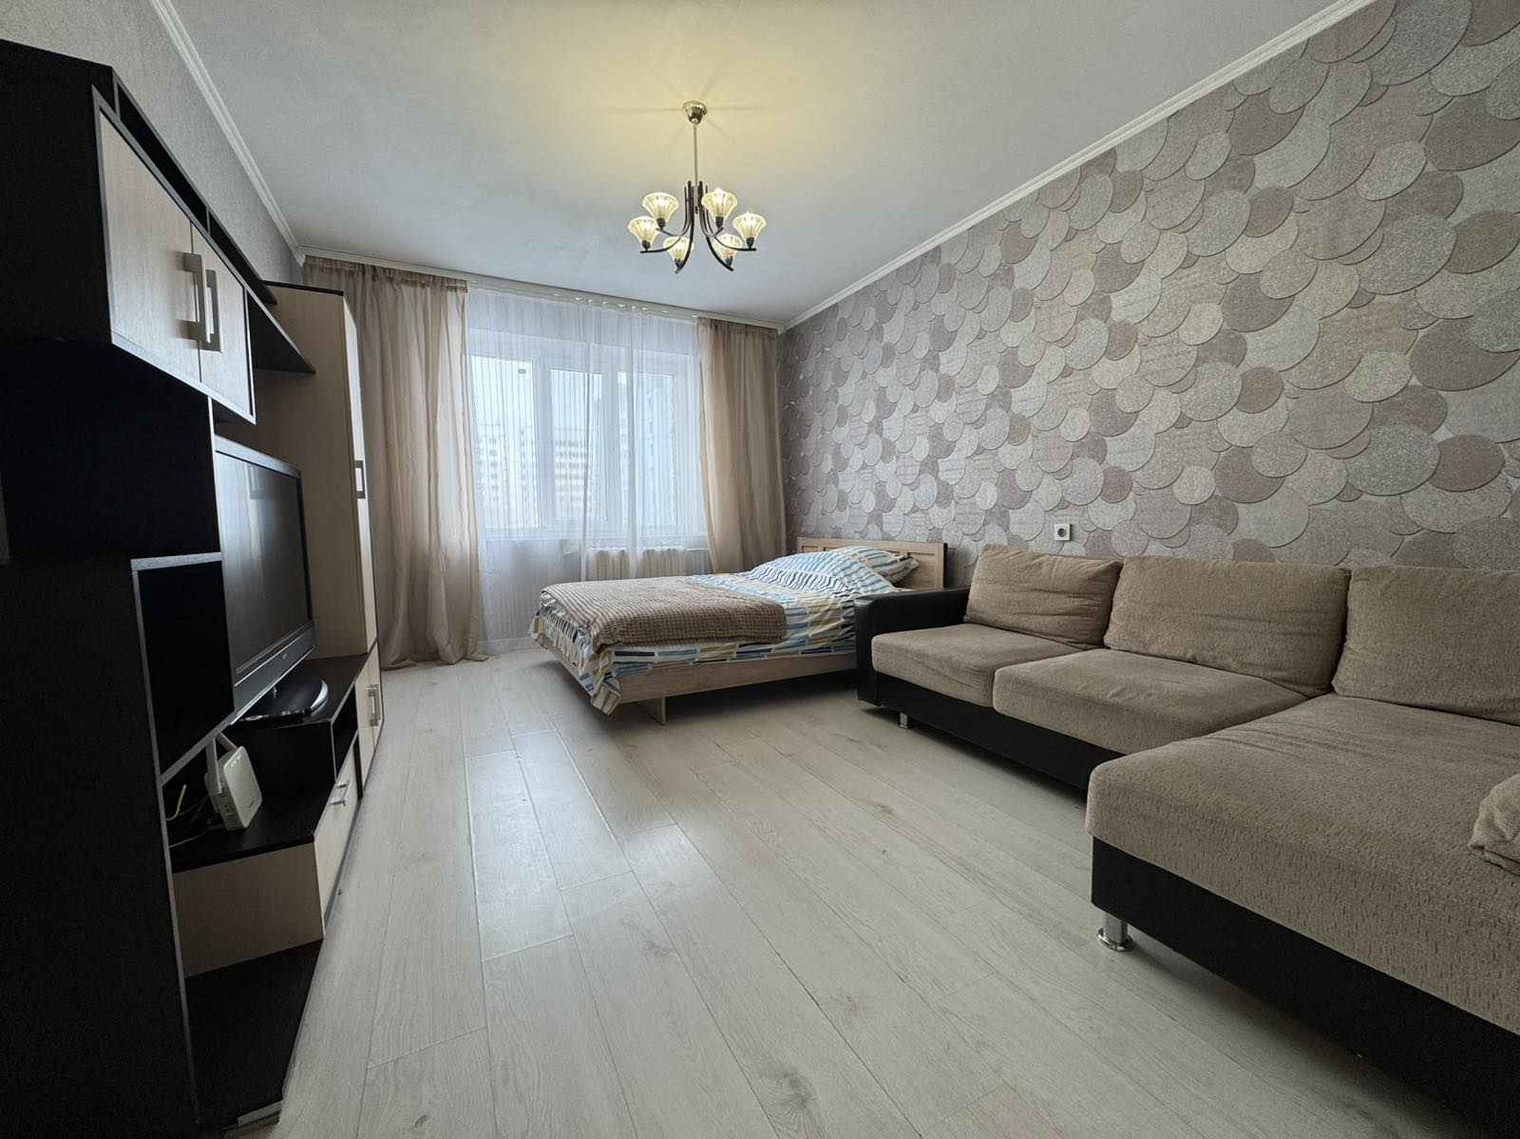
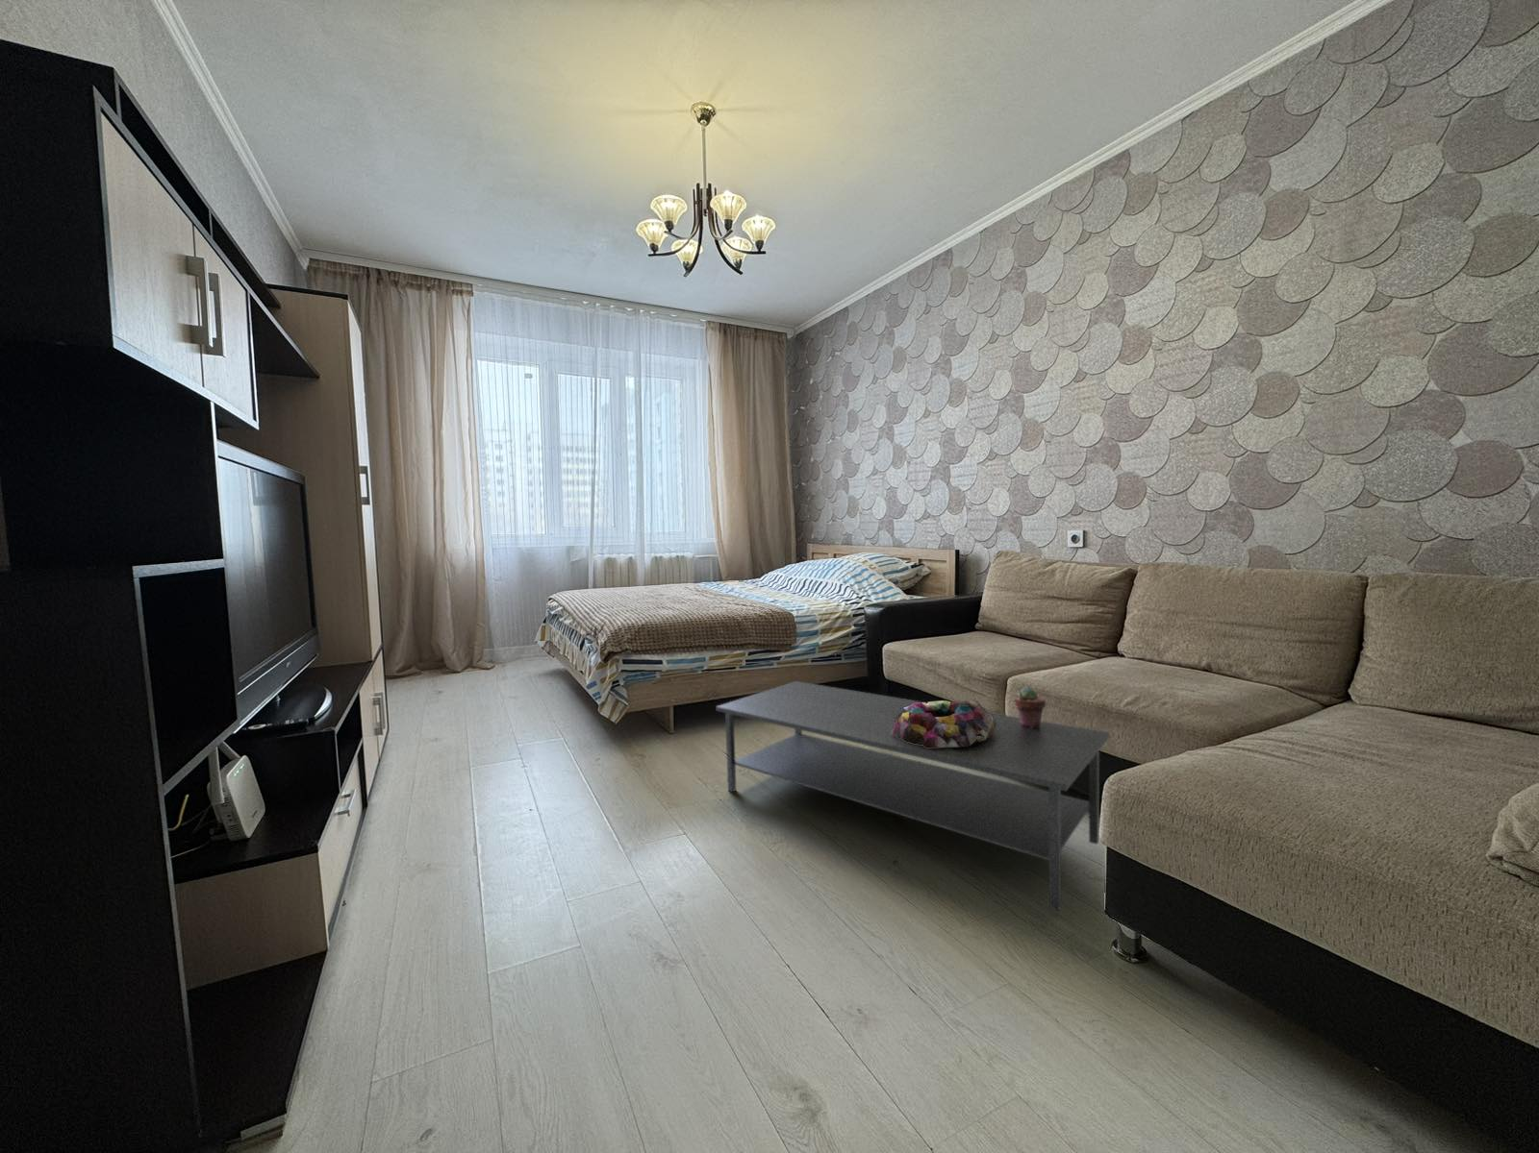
+ coffee table (893, 767)
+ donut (942, 716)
+ potted succulent (1029, 705)
